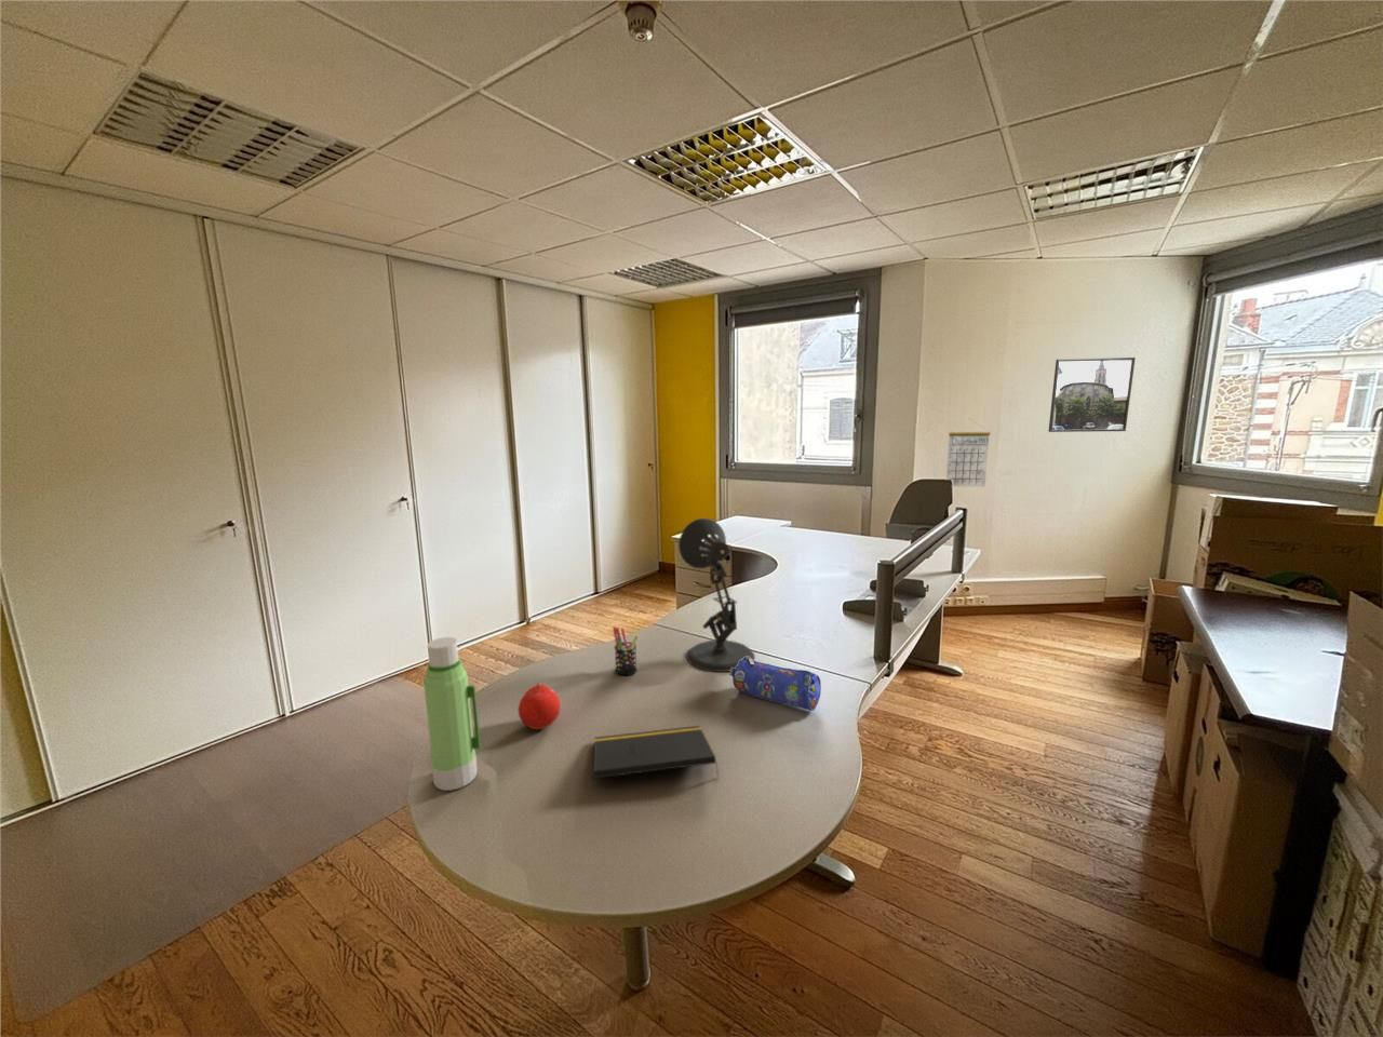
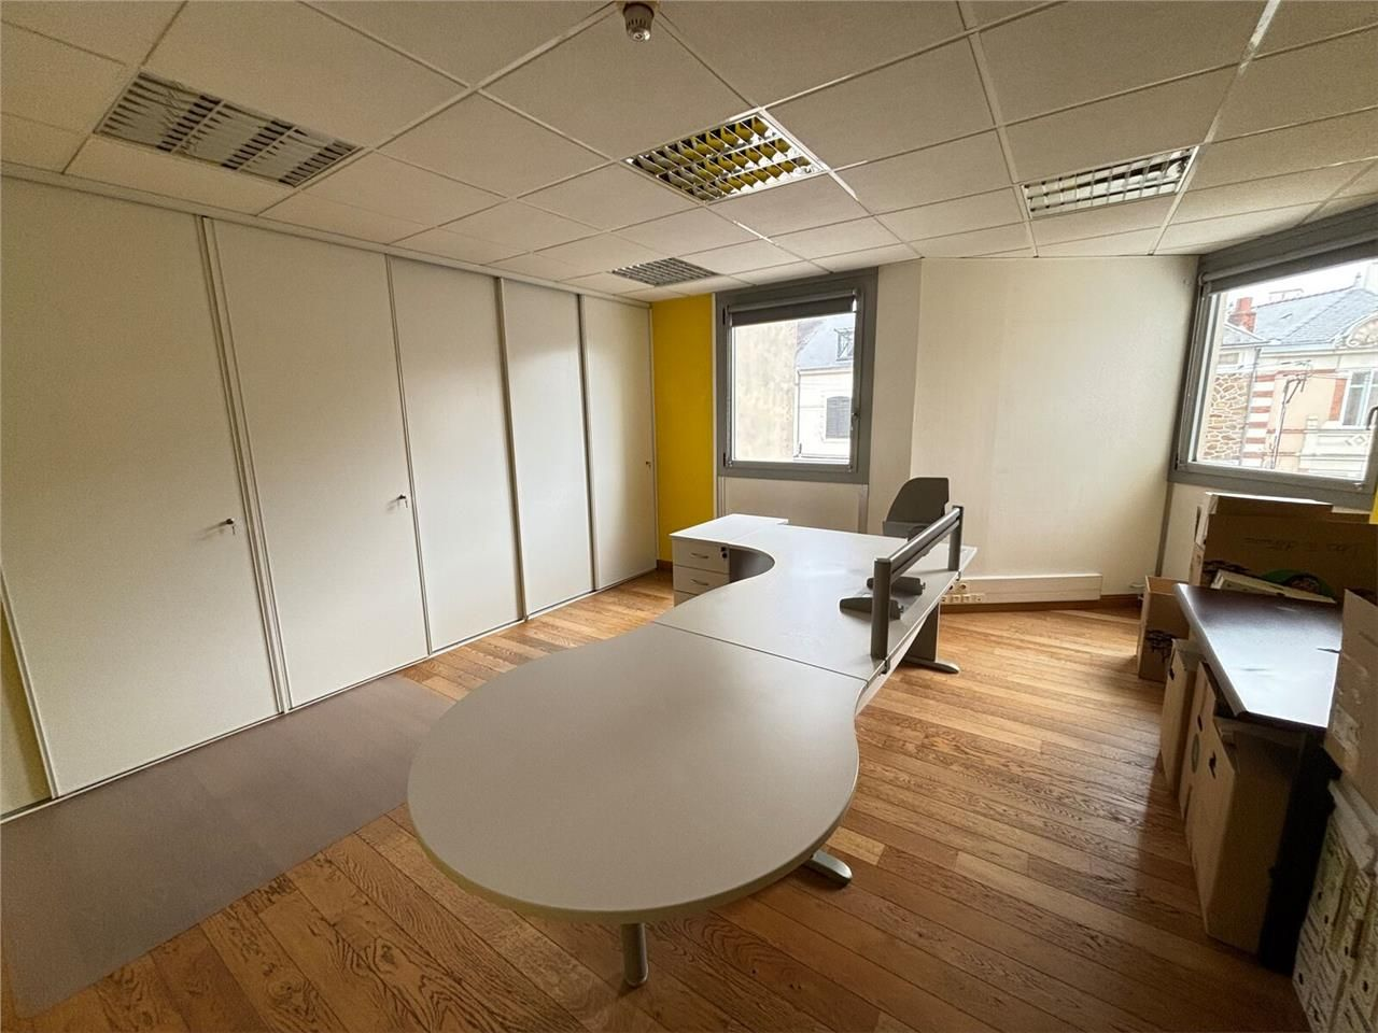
- desk lamp (719, 590)
- water bottle (451, 712)
- notepad (651, 749)
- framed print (1090, 395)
- pencil case (774, 681)
- calendar (967, 453)
- pen holder (623, 650)
- fruit (539, 705)
